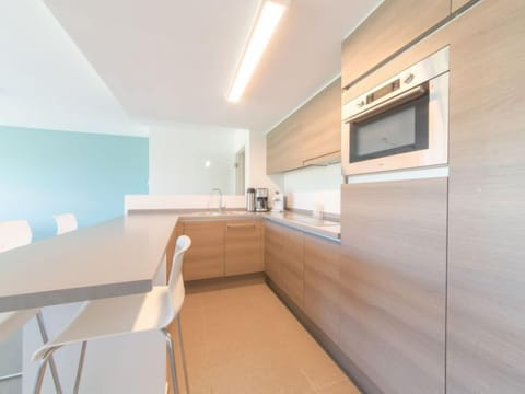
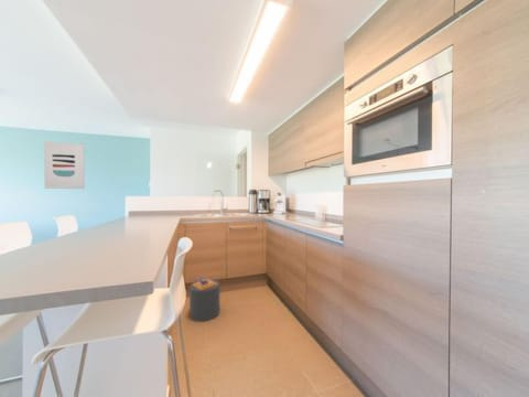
+ trash can (205, 292)
+ wall art (64, 165)
